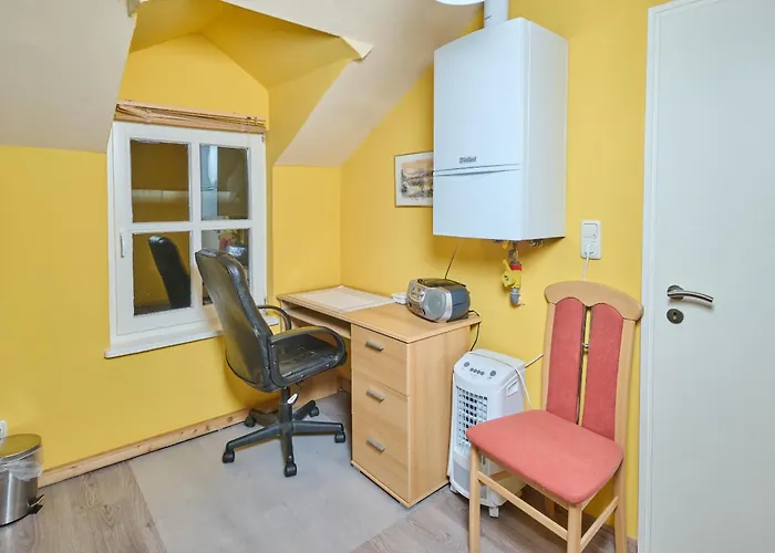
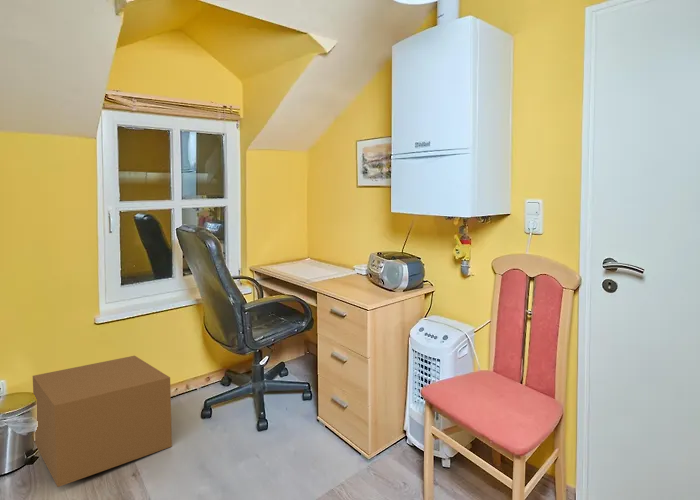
+ cardboard box (102, 411)
